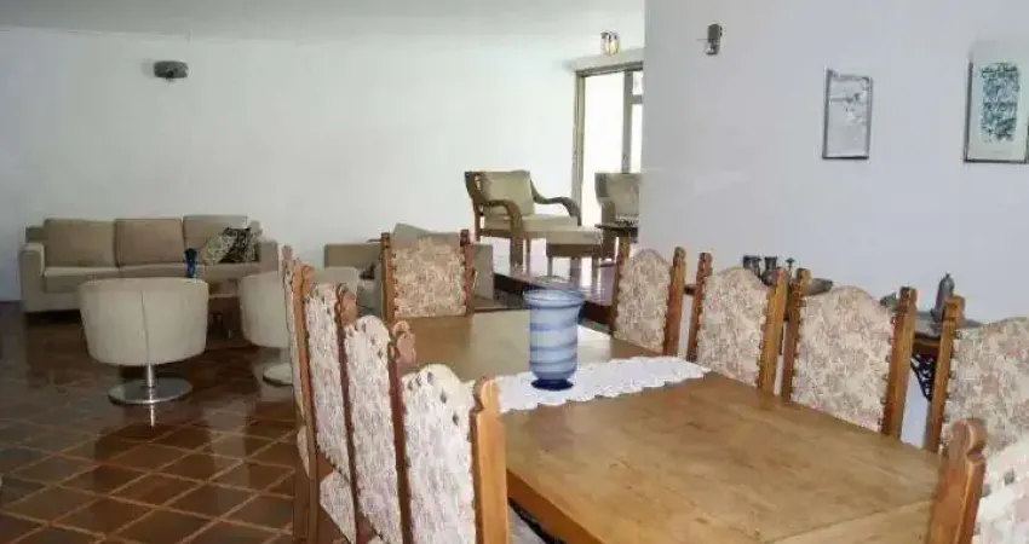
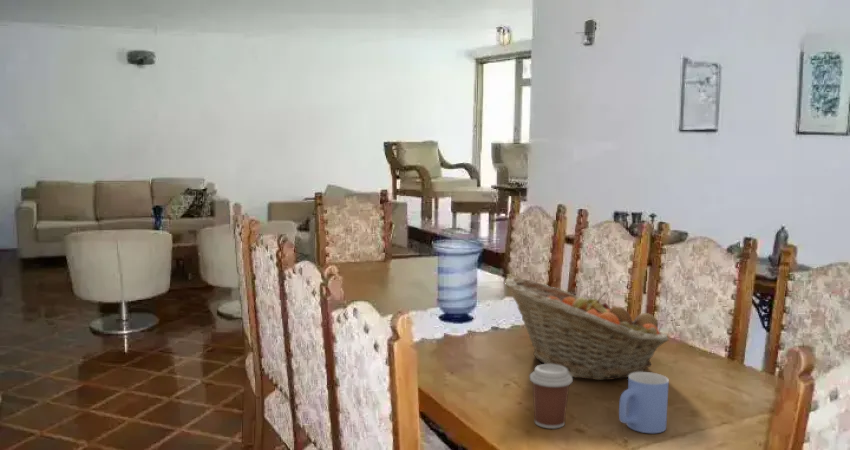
+ coffee cup (550, 395)
+ fruit basket (581, 322)
+ mug (639, 402)
